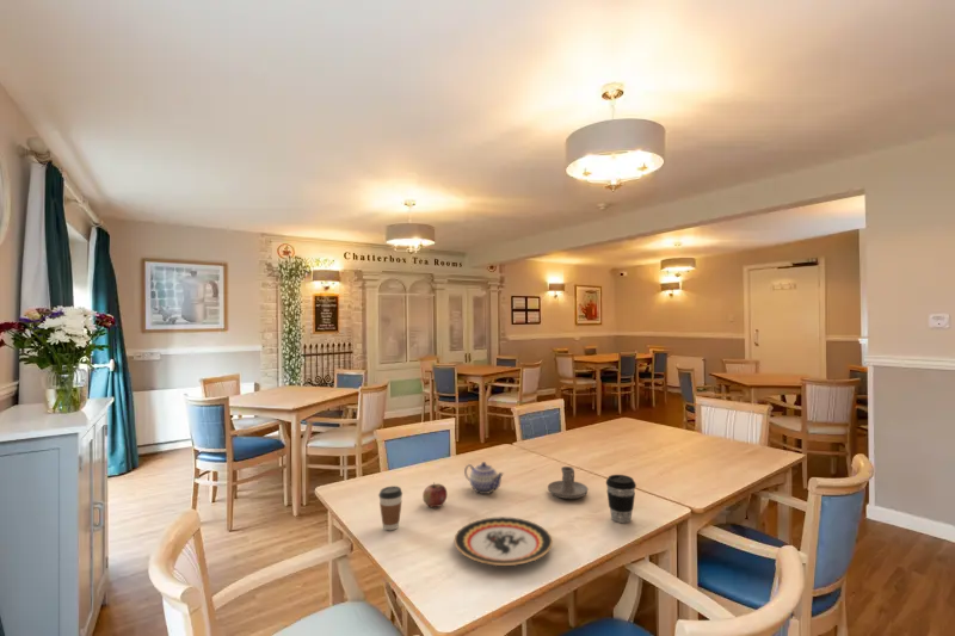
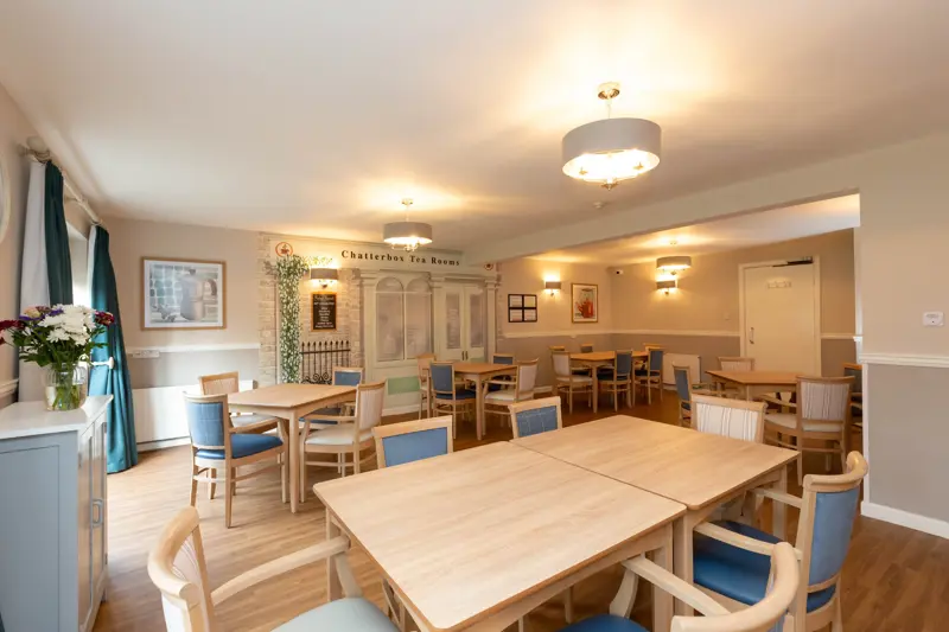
- coffee cup (390, 507)
- teapot (483, 476)
- coffee cup (621, 499)
- apple (435, 493)
- plate (503, 542)
- candle holder (568, 480)
